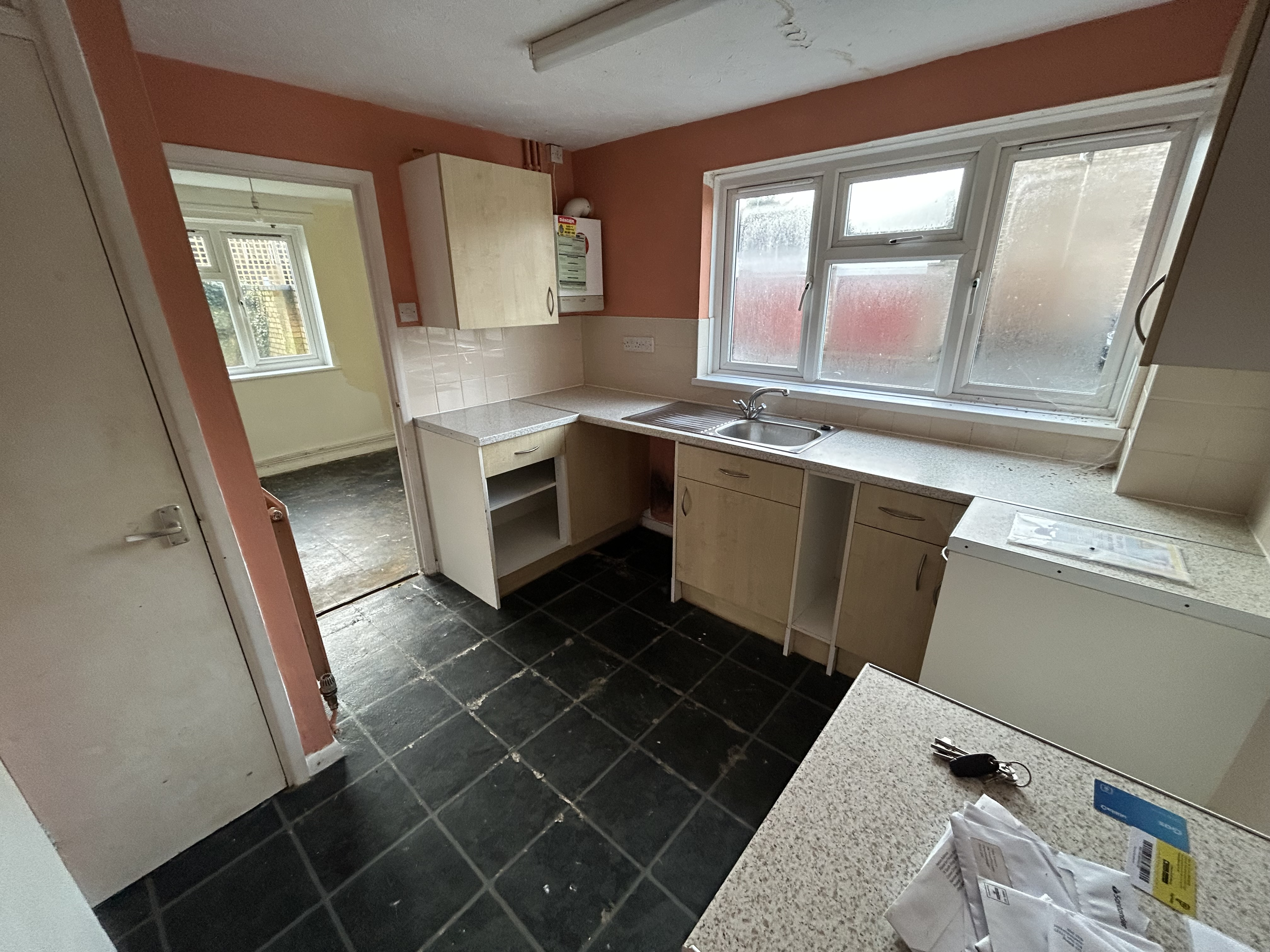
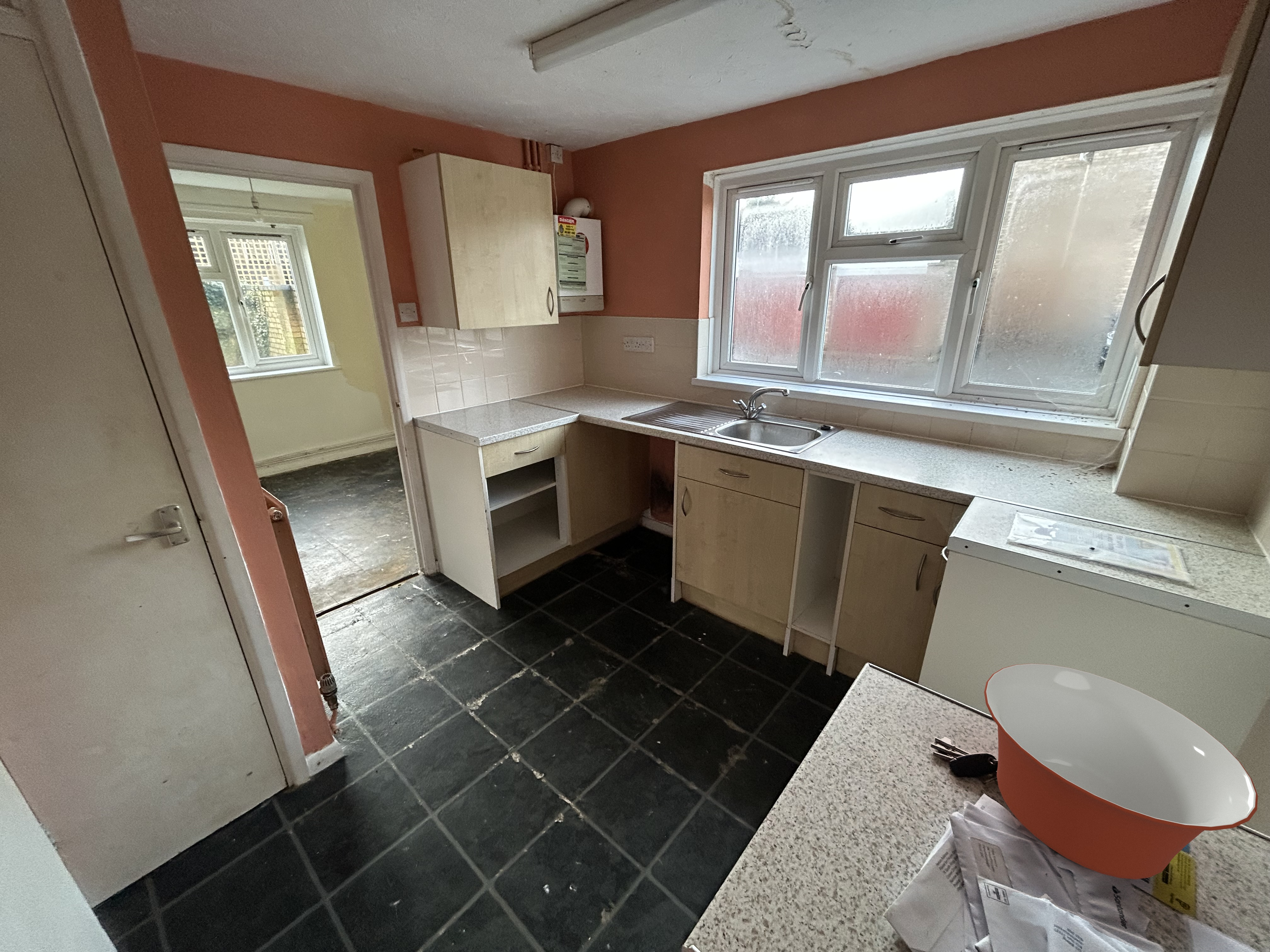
+ mixing bowl (1087, 778)
